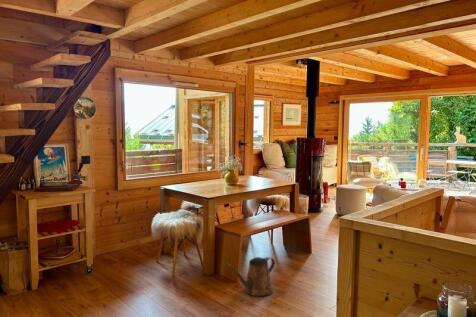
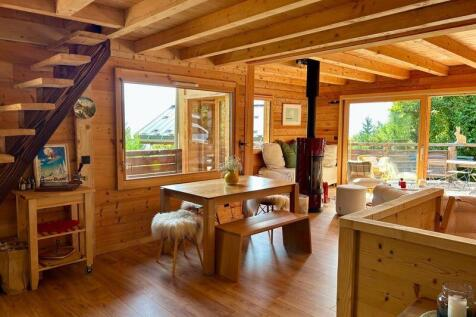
- watering can (251, 274)
